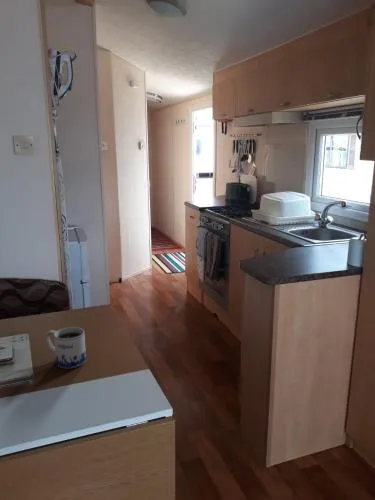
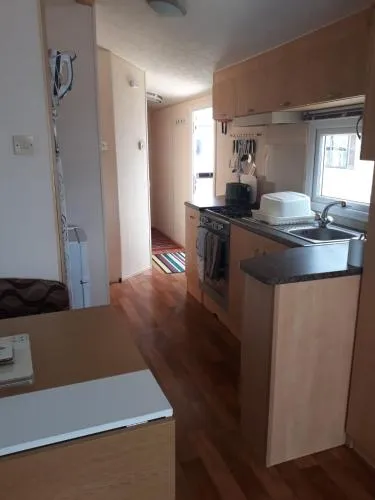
- mug (66, 346)
